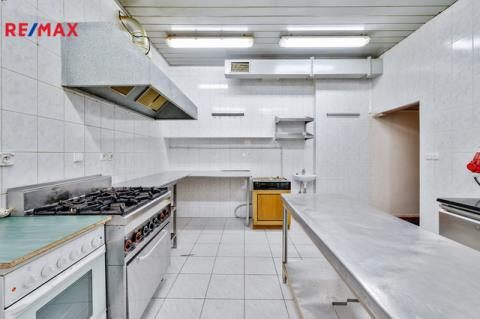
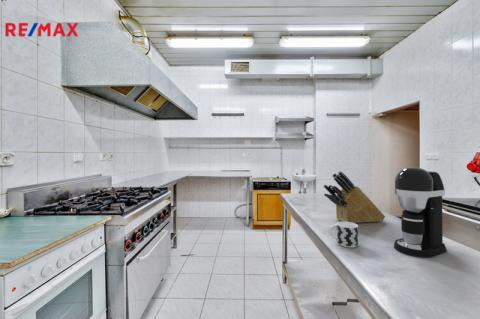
+ cup (343, 233)
+ coffee maker (419, 207)
+ knife block (353, 195)
